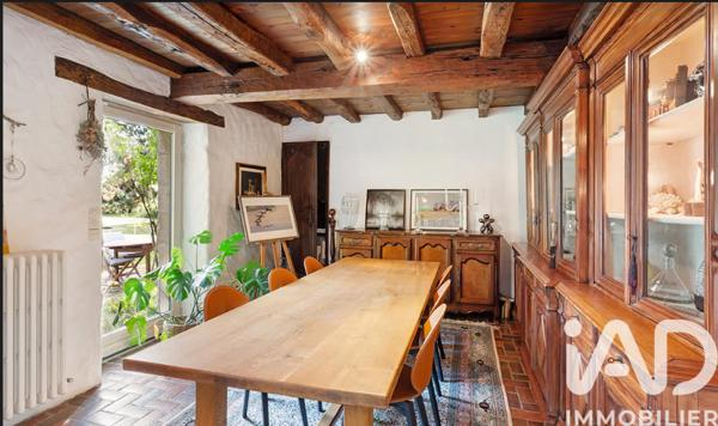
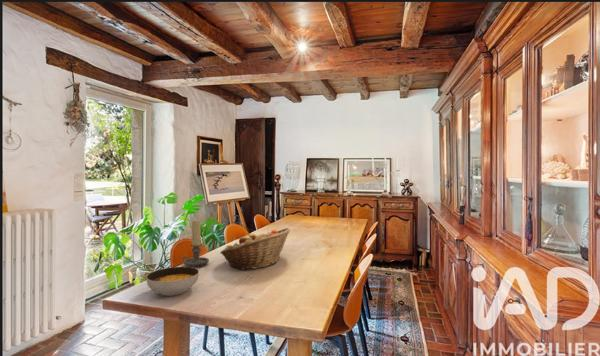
+ soup bowl (173, 282)
+ candle holder (194, 241)
+ fruit basket (257, 246)
